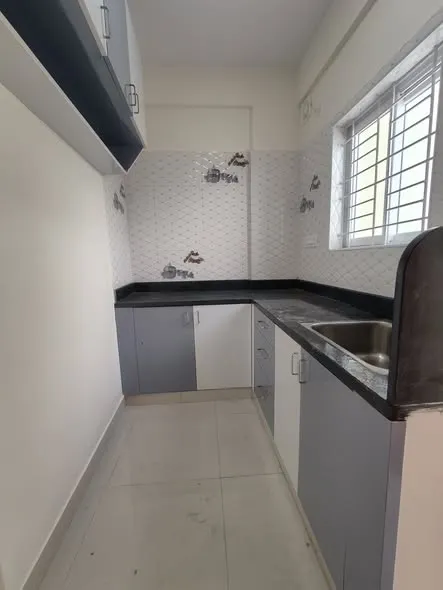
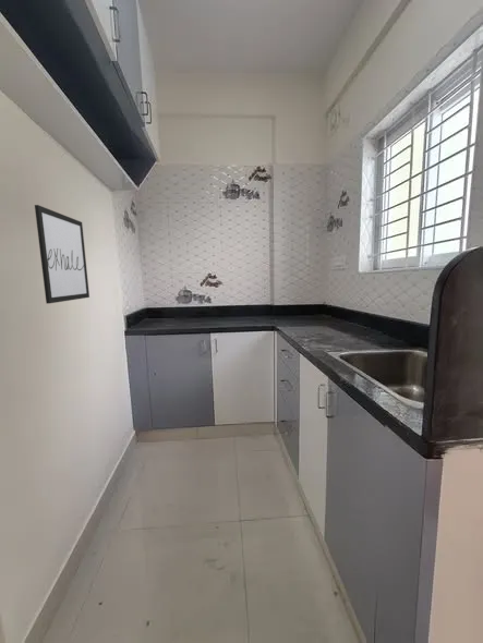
+ wall art (65, 257)
